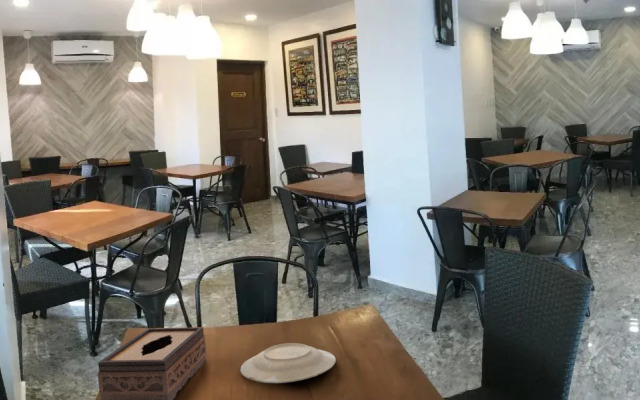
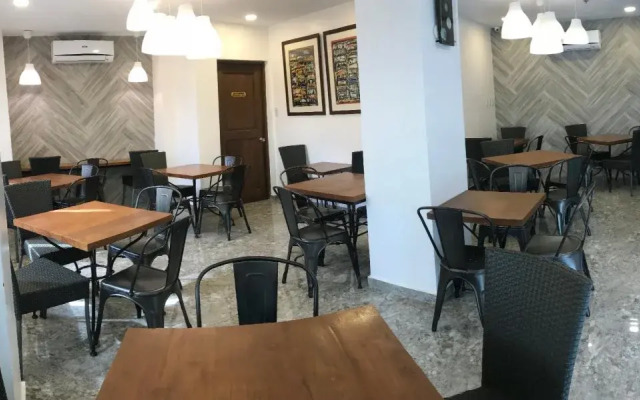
- tissue box (156, 362)
- plate (287, 357)
